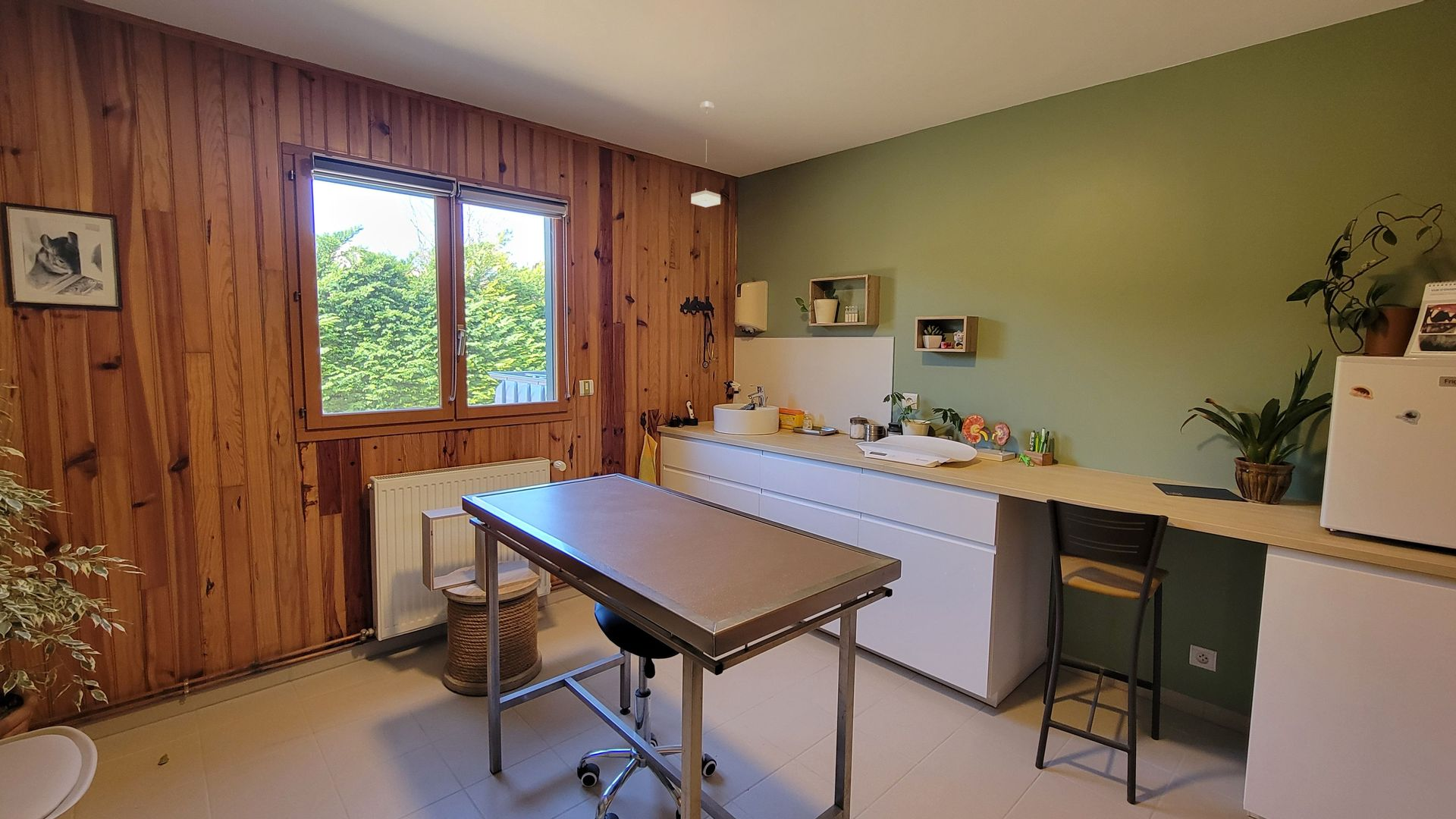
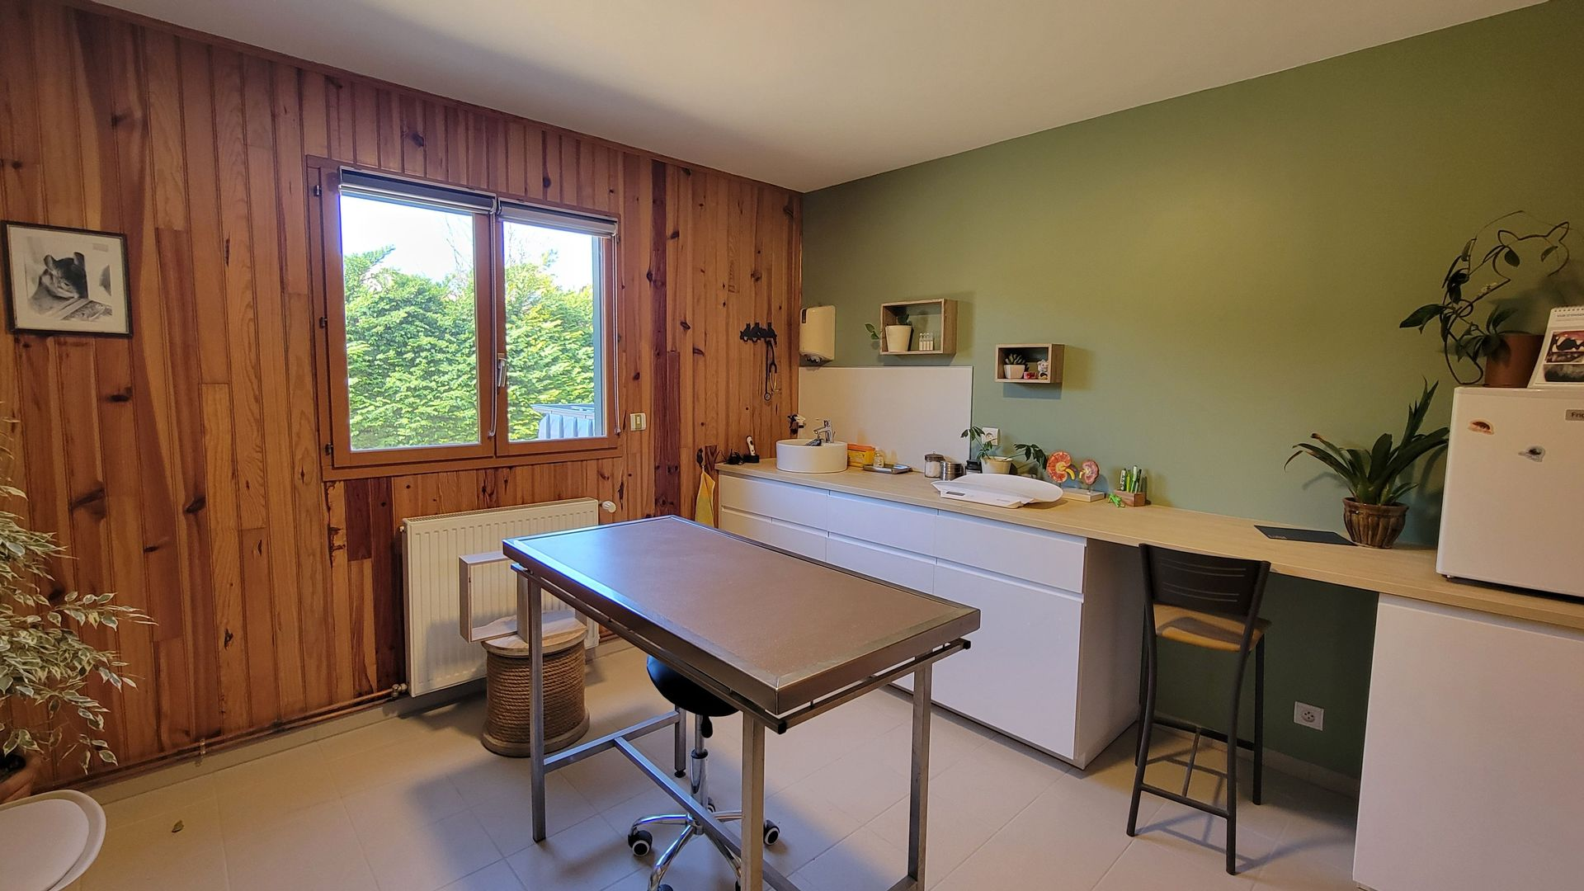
- pendant lamp (706, 154)
